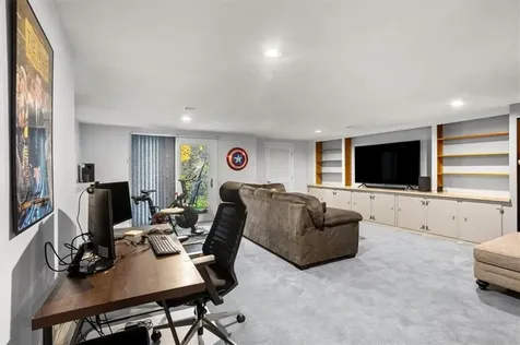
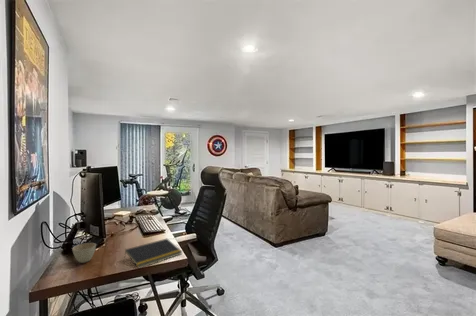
+ notepad (154, 251)
+ flower pot (84, 253)
